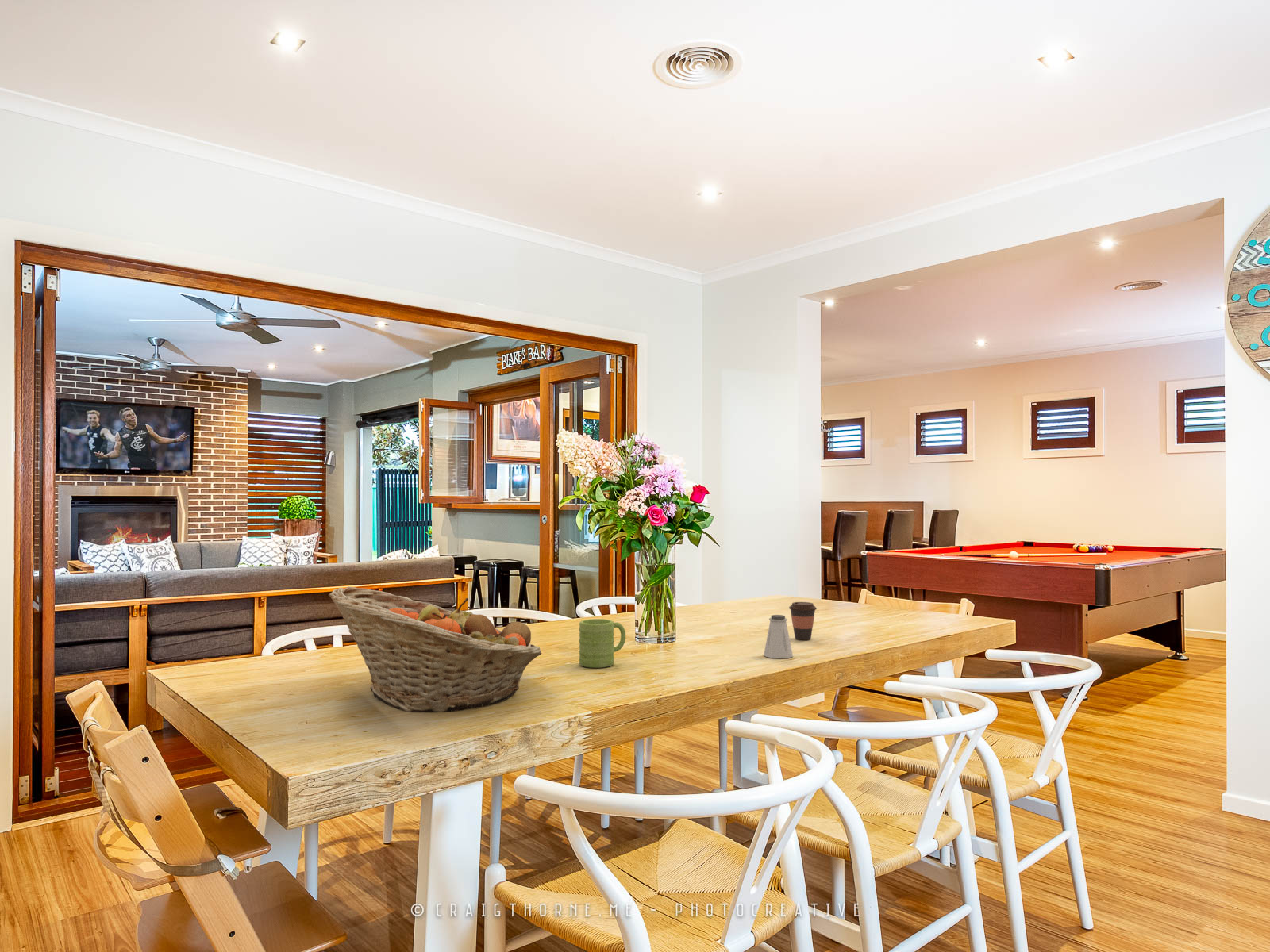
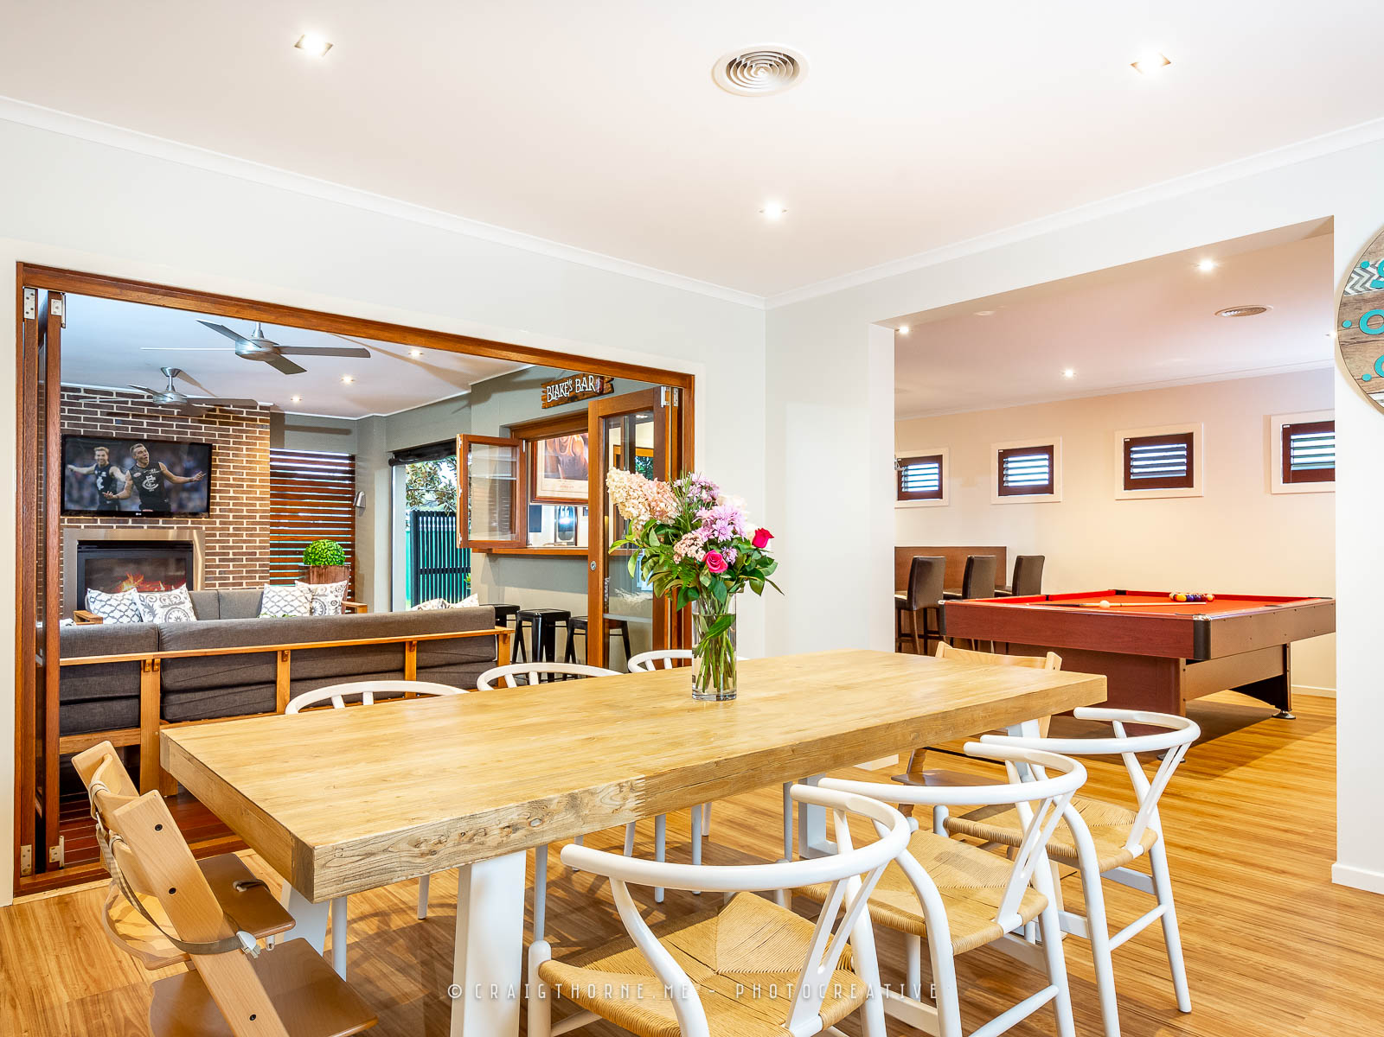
- mug (603, 642)
- coffee cup (802, 620)
- saltshaker (778, 635)
- fruit basket (435, 639)
